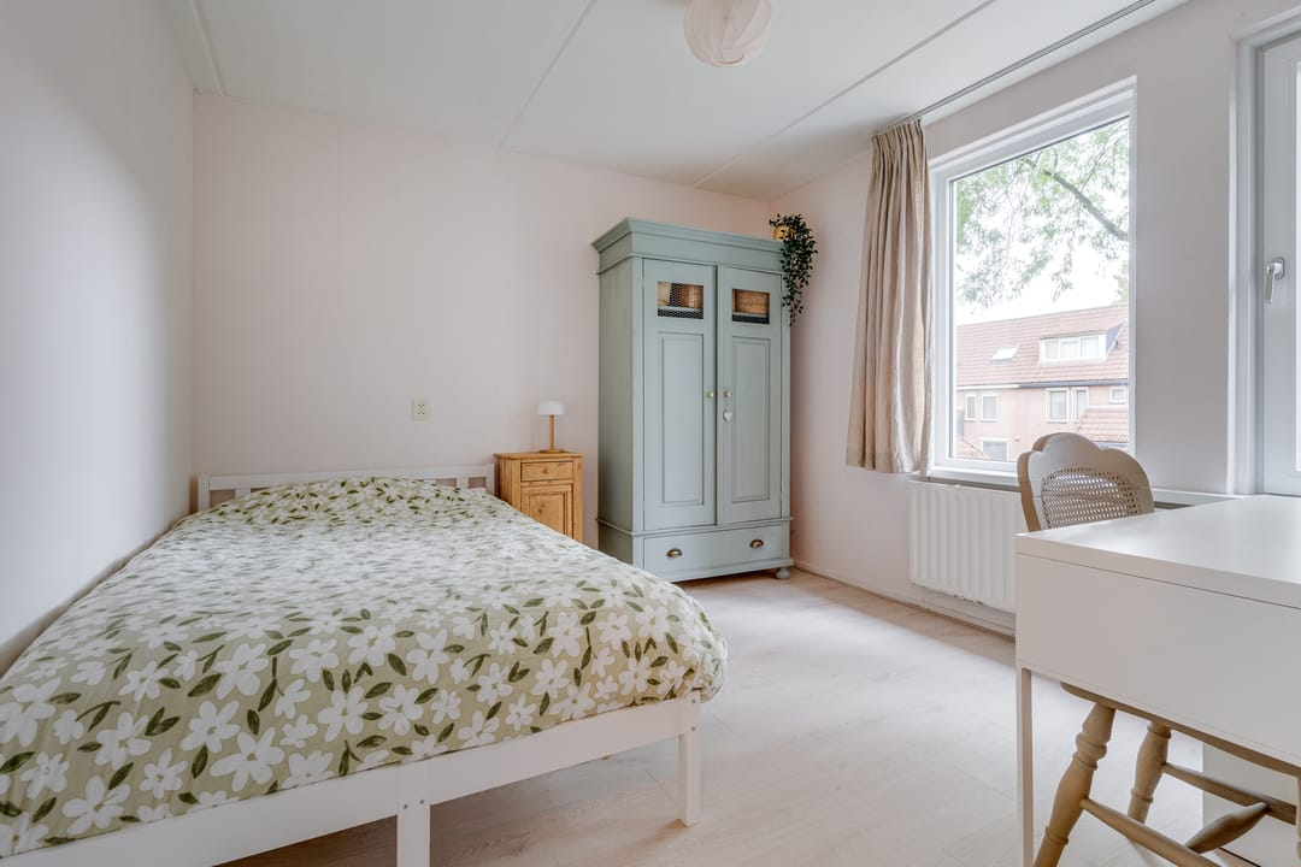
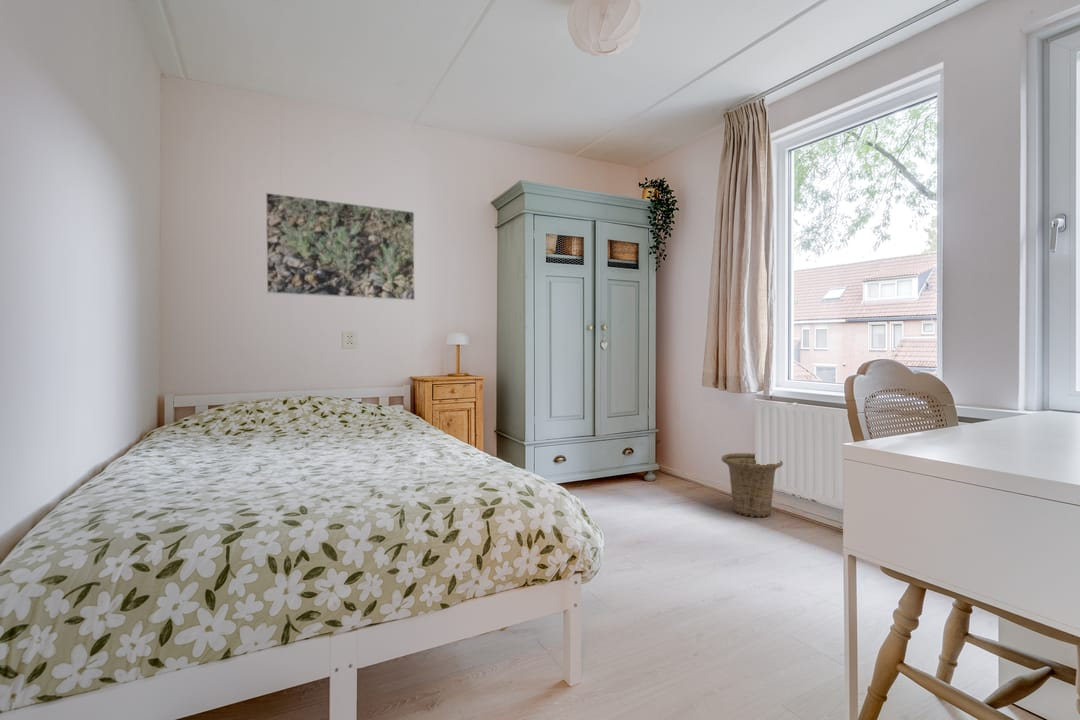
+ basket (751, 485)
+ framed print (344, 250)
